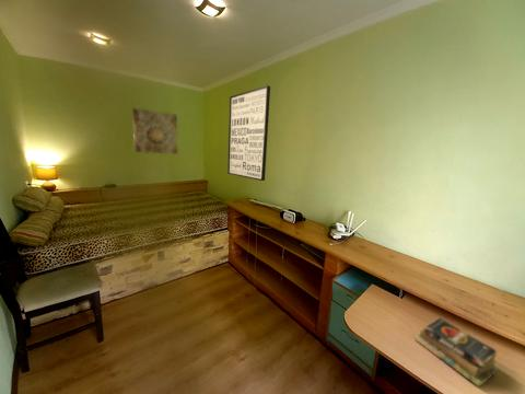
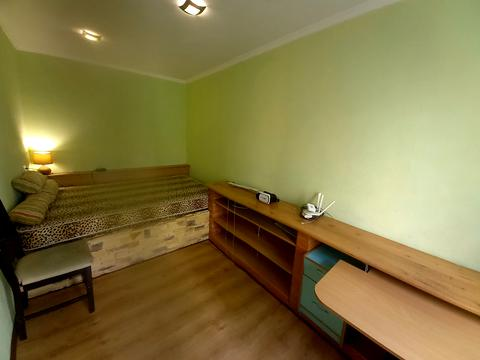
- wall art (246, 136)
- wall art (156, 132)
- book (454, 346)
